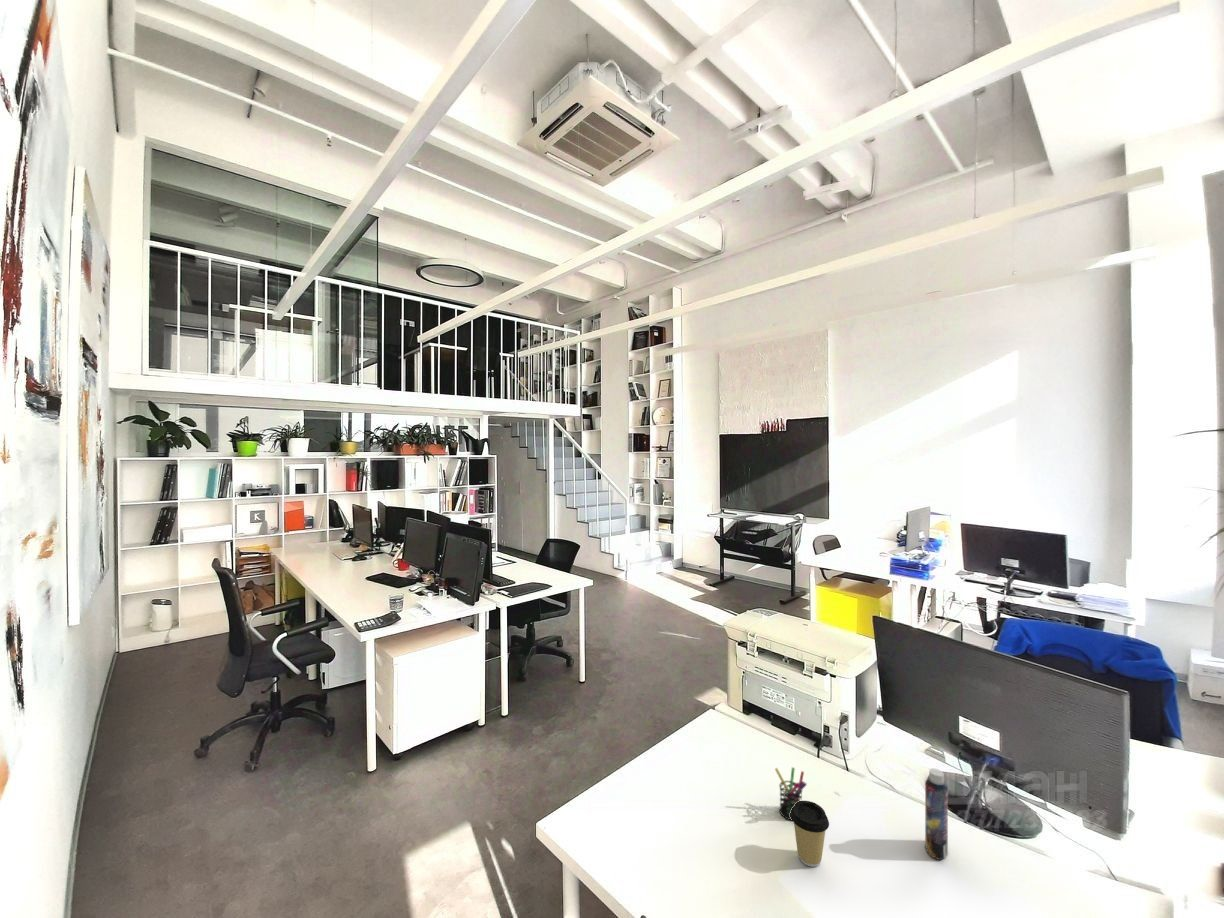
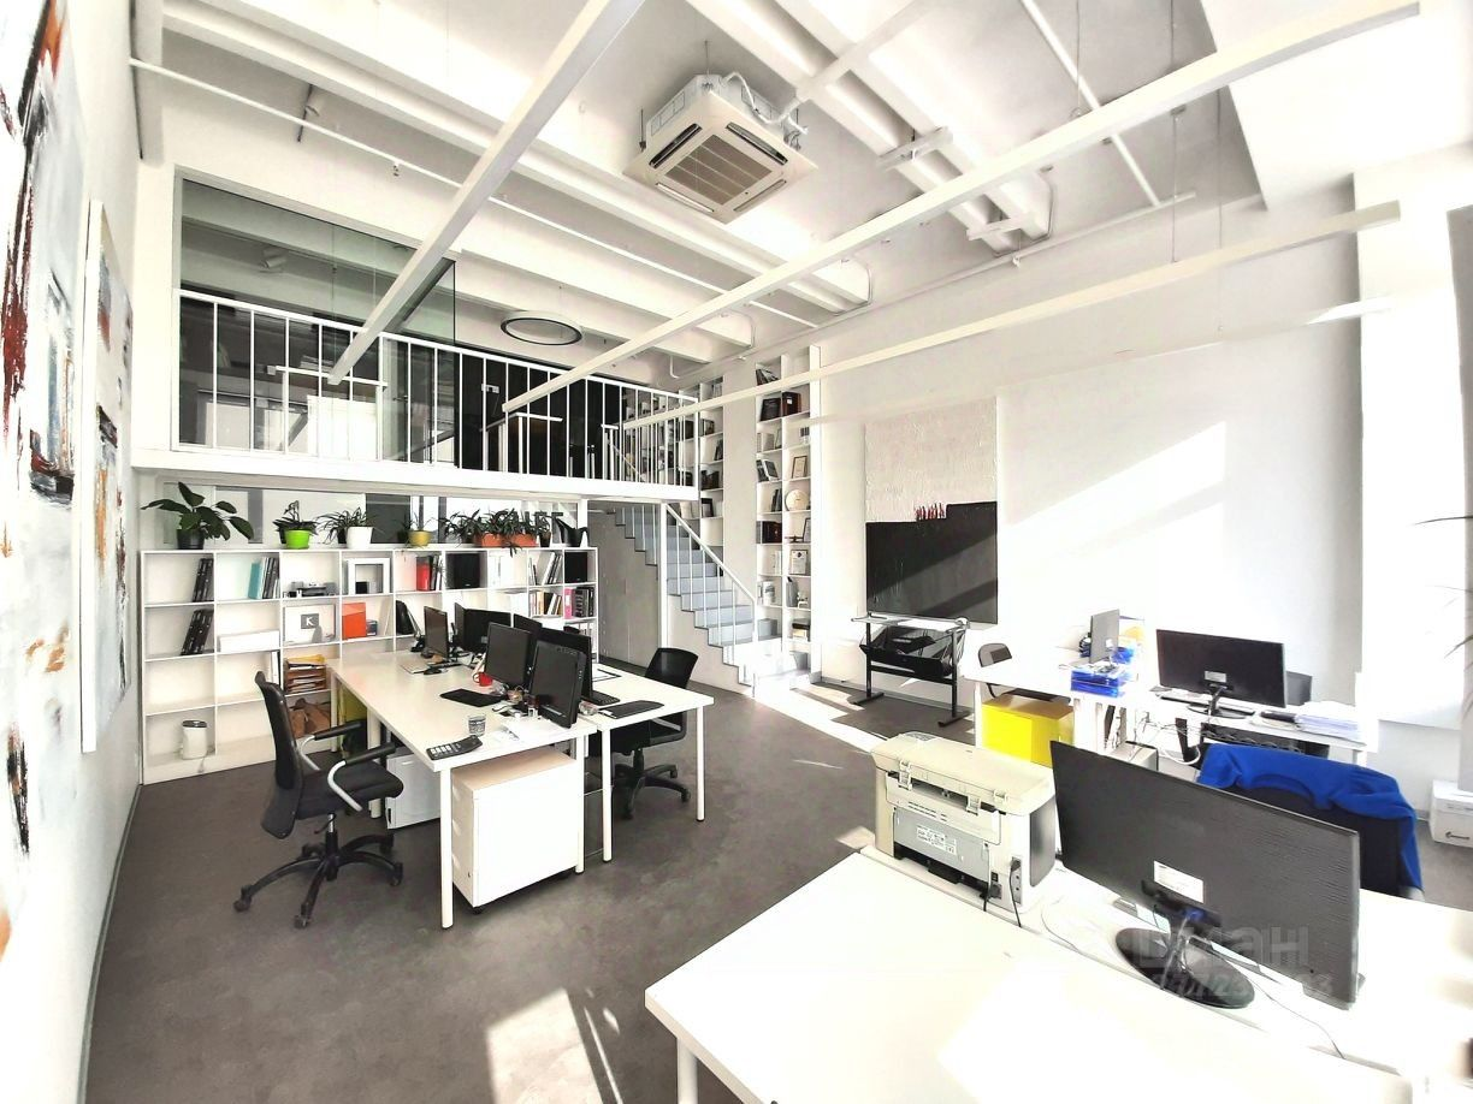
- coffee cup (809, 834)
- bottle (936, 810)
- pen holder (792, 789)
